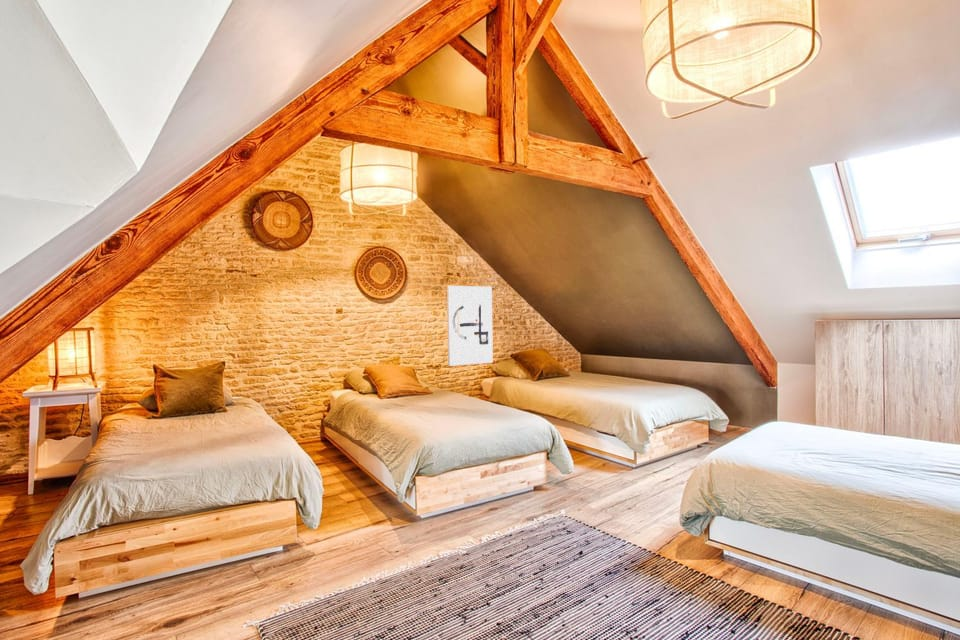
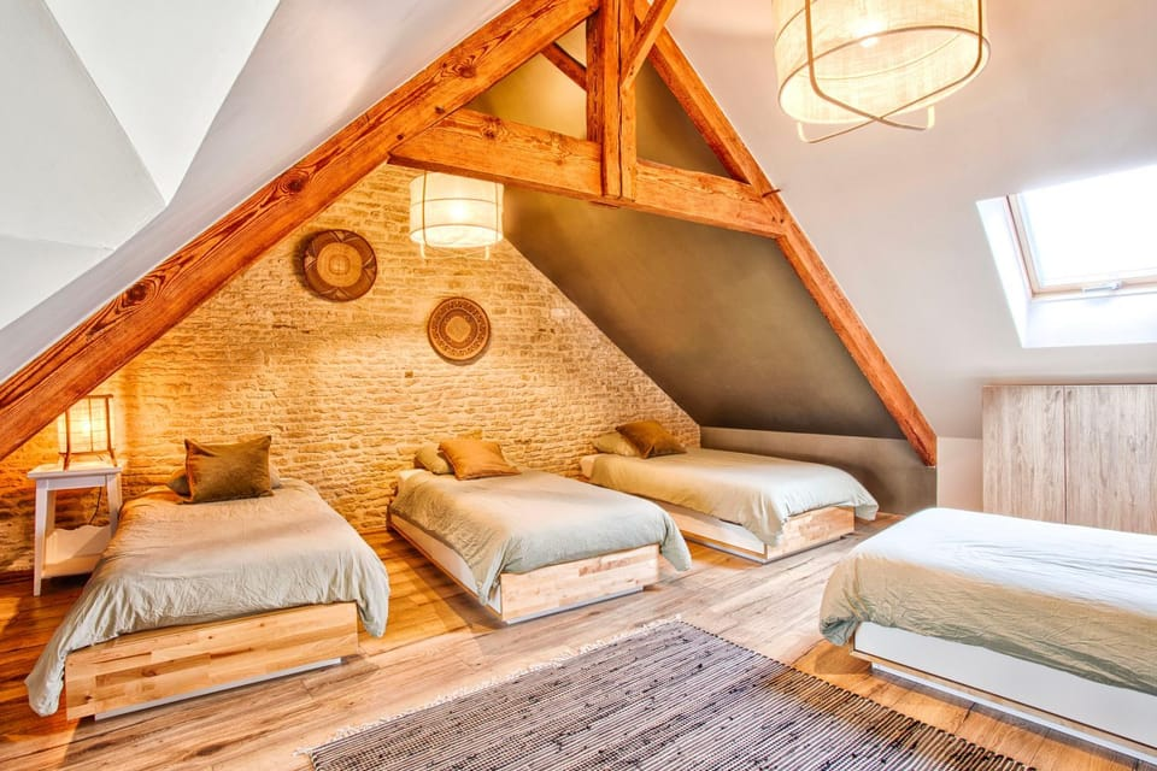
- wall art (470, 325)
